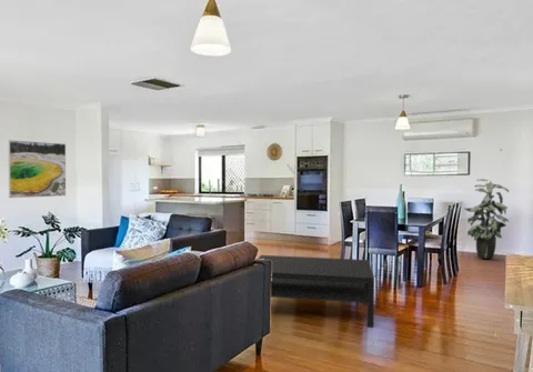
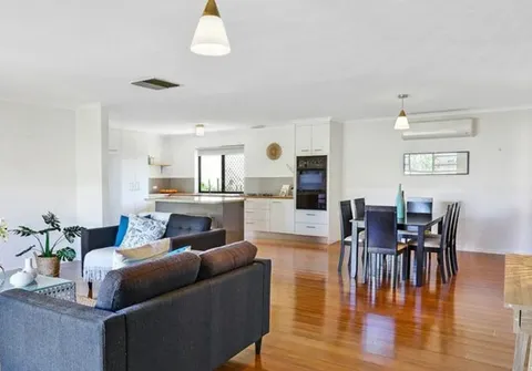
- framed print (38, 169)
- indoor plant (484, 218)
- coffee table (310, 286)
